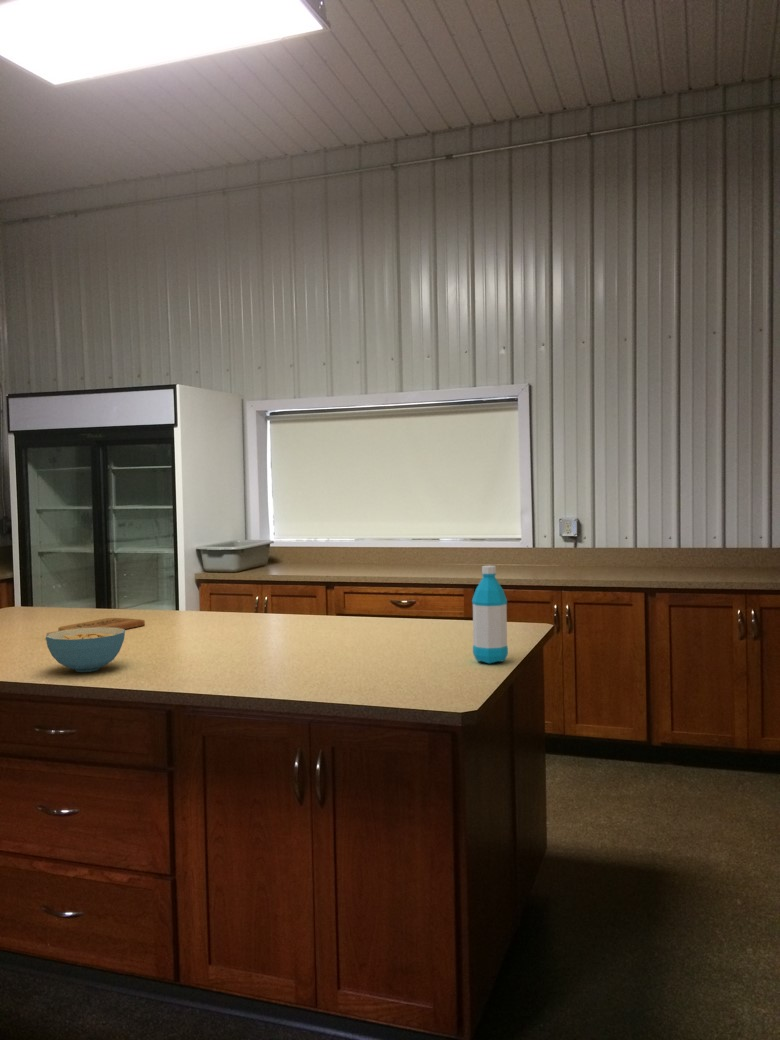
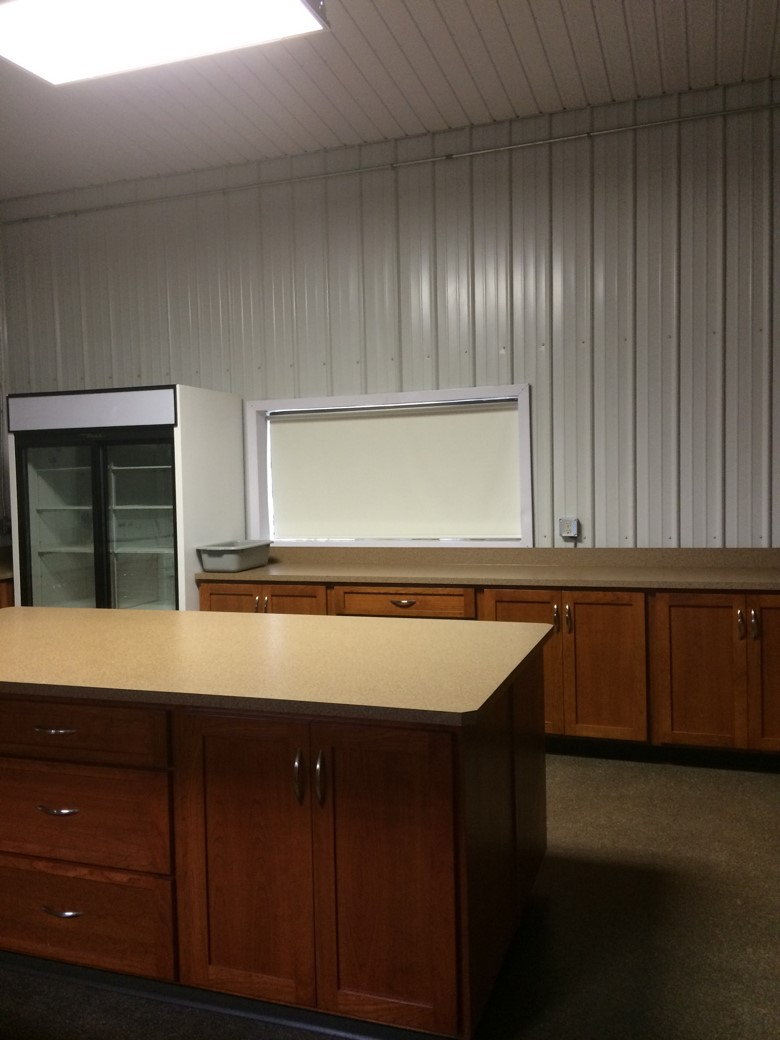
- cereal bowl (86, 651)
- cutting board (91, 627)
- water bottle (489, 613)
